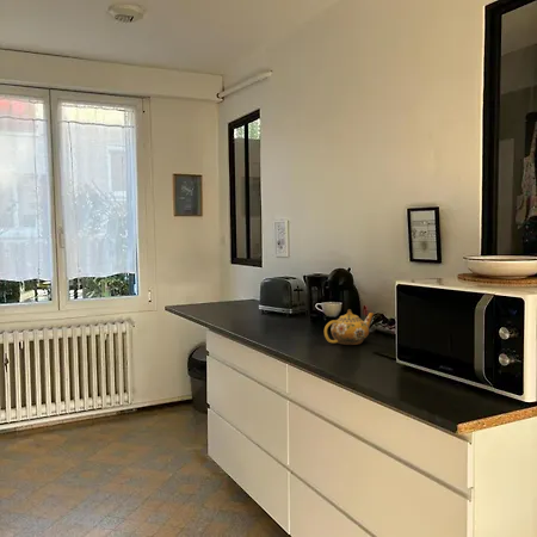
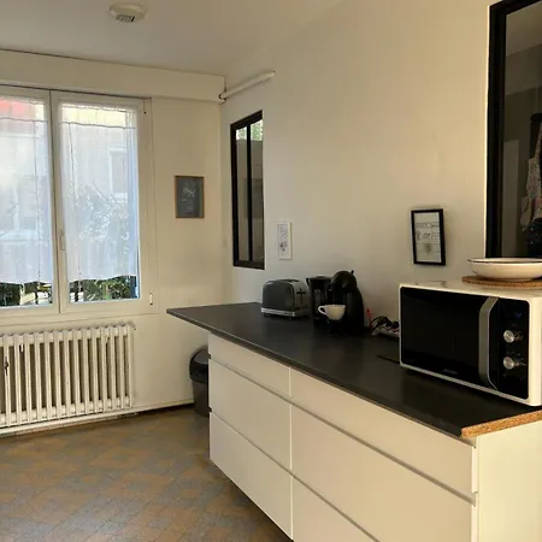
- teapot (350, 326)
